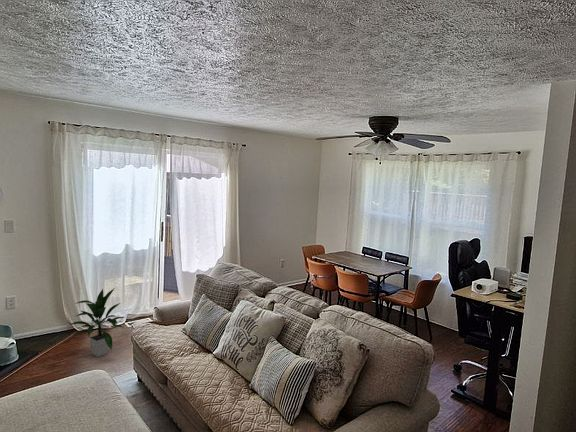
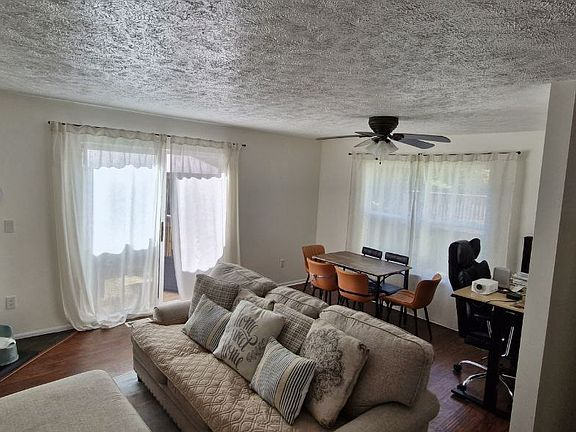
- indoor plant (99, 323)
